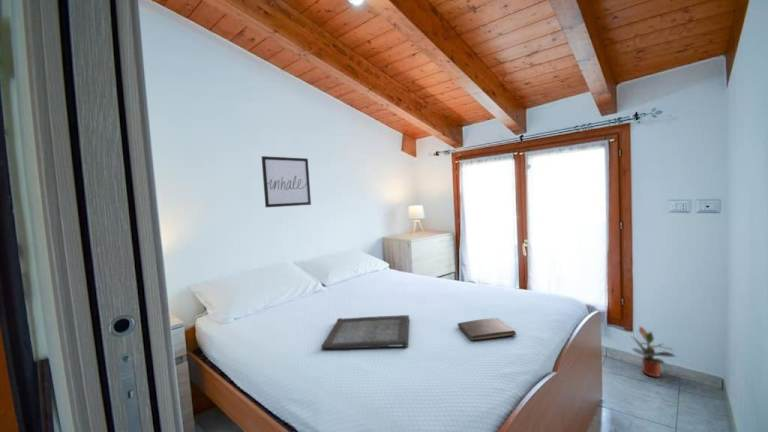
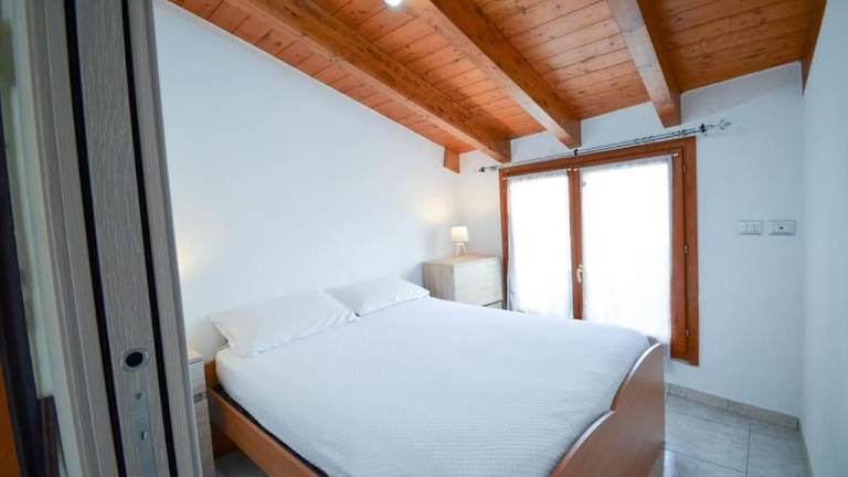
- potted plant (651, 353)
- wall art (287, 181)
- serving tray (369, 330)
- book (485, 328)
